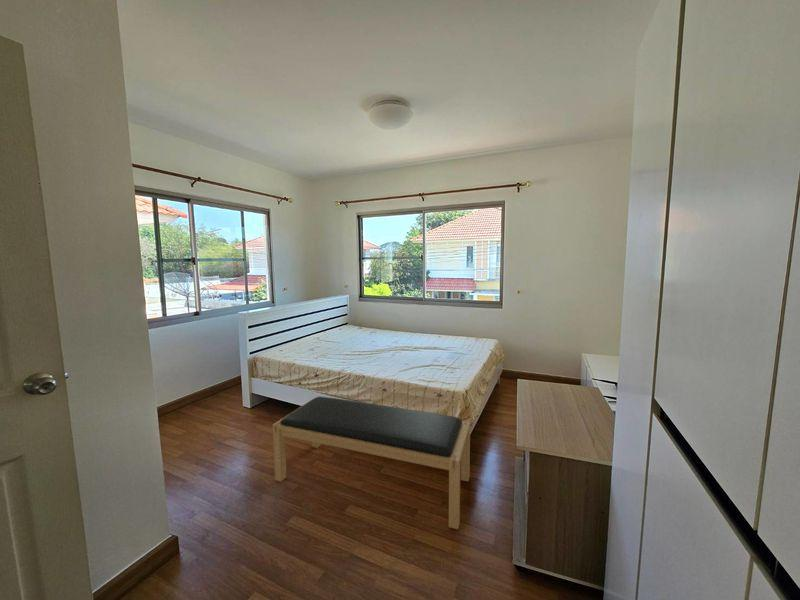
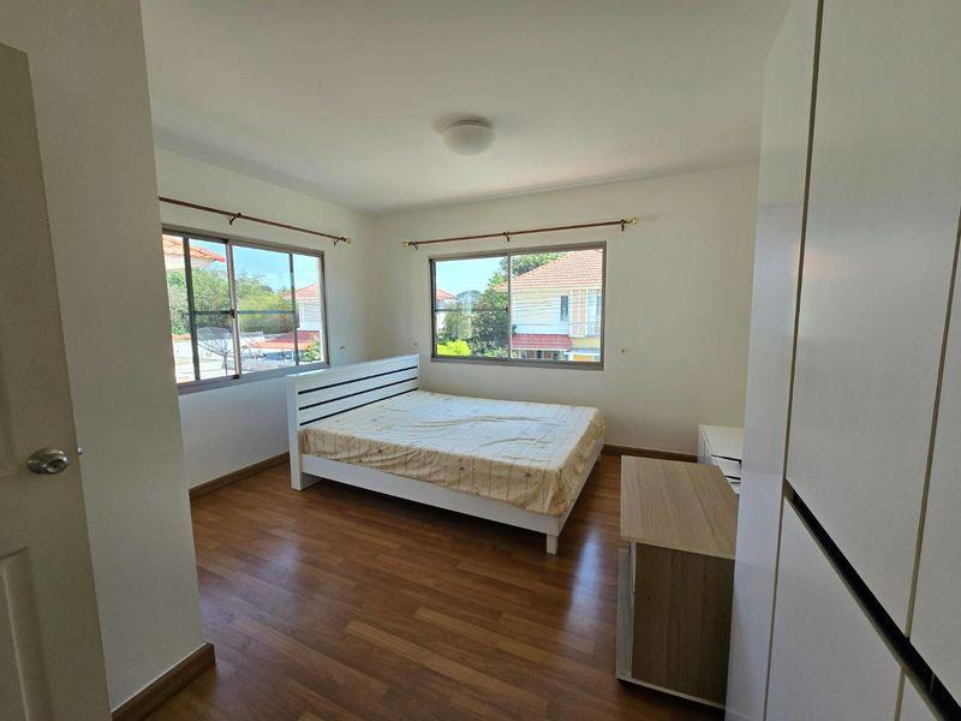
- bench (371, 447)
